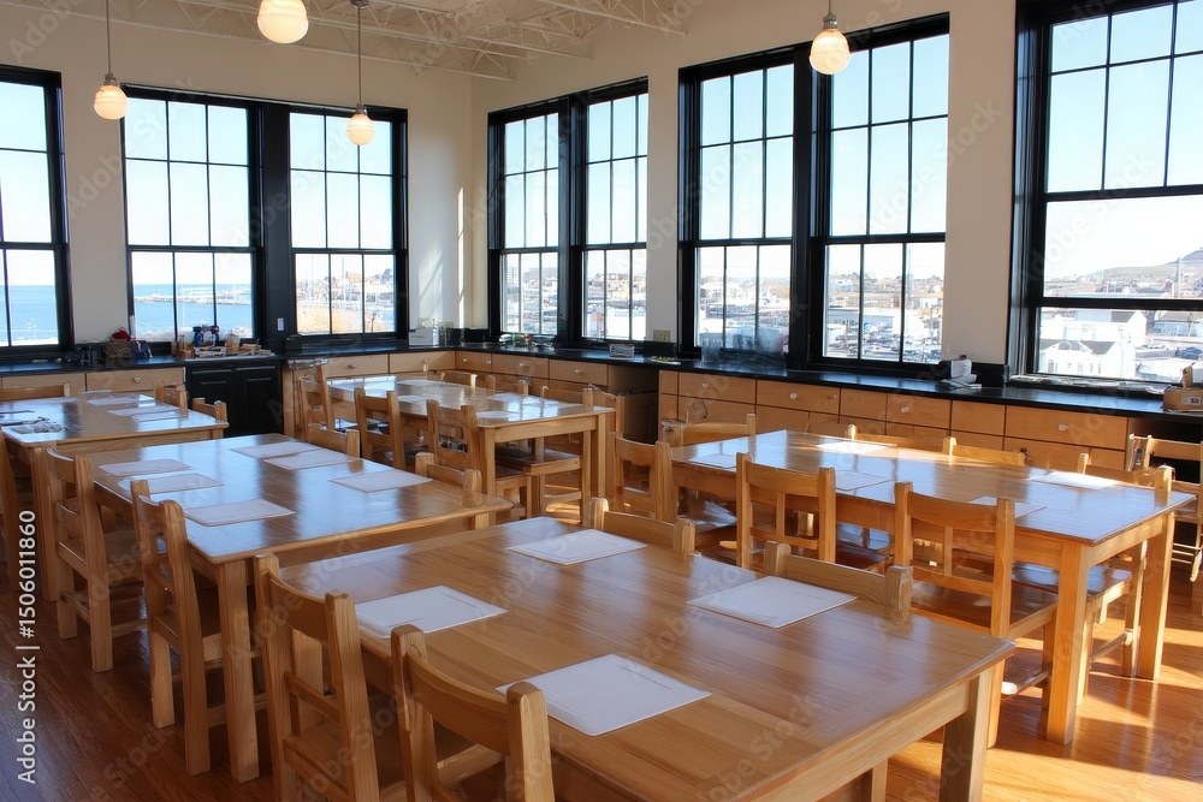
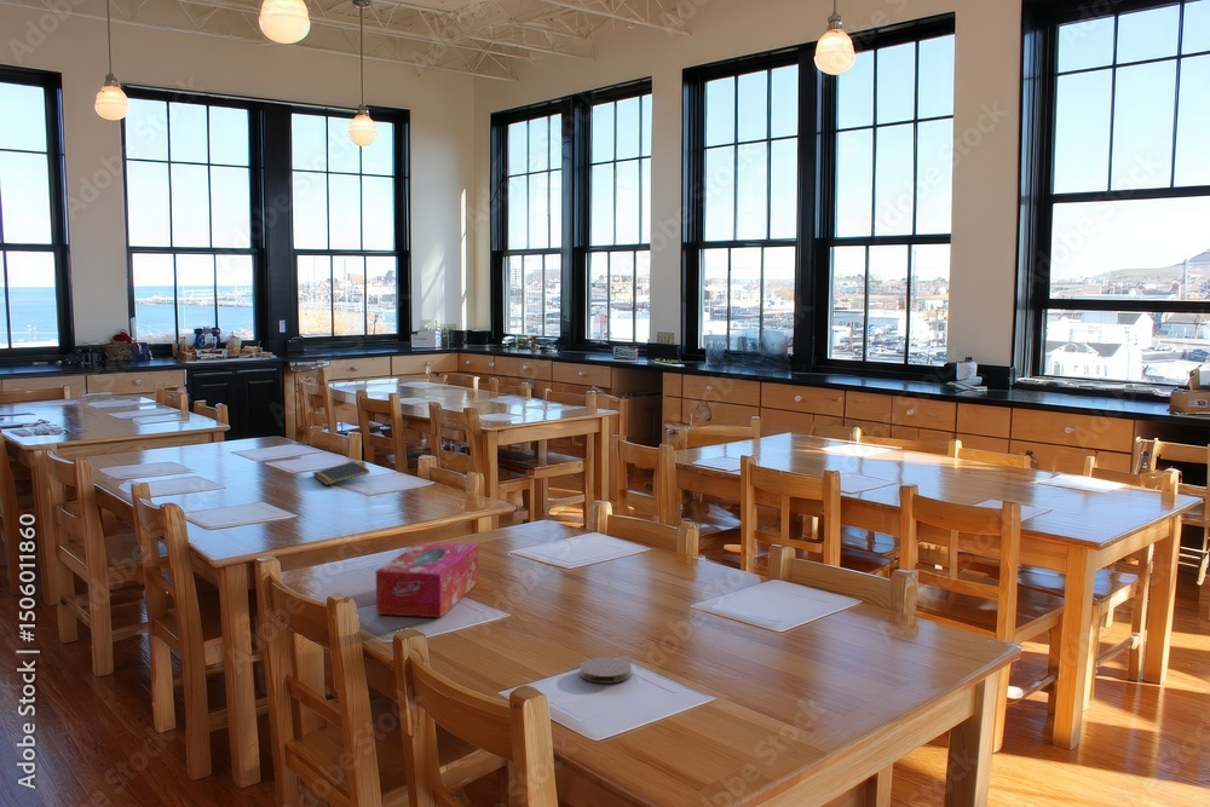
+ tissue box (430, 577)
+ coaster (605, 669)
+ notepad (340, 472)
